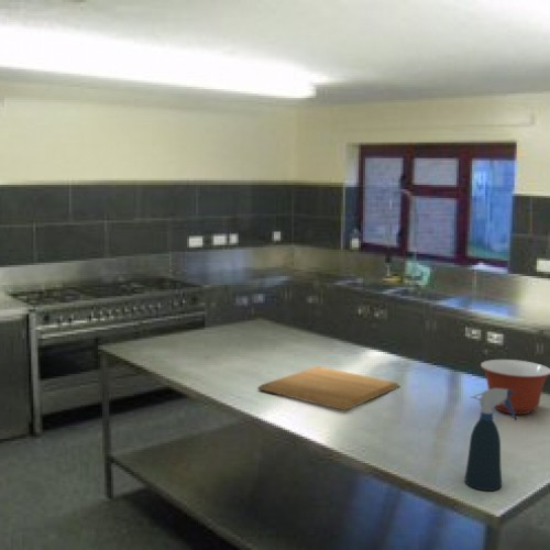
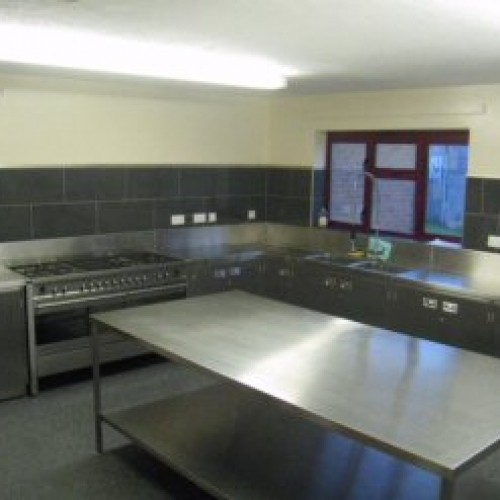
- spray bottle (487, 435)
- chopping board (329, 385)
- mixing bowl (514, 387)
